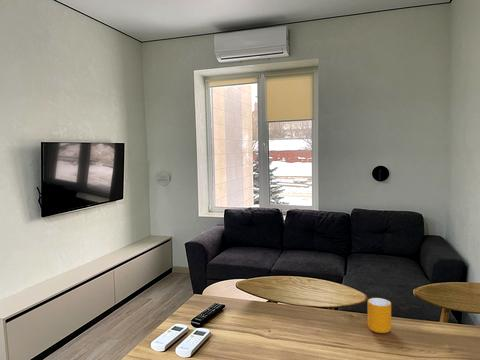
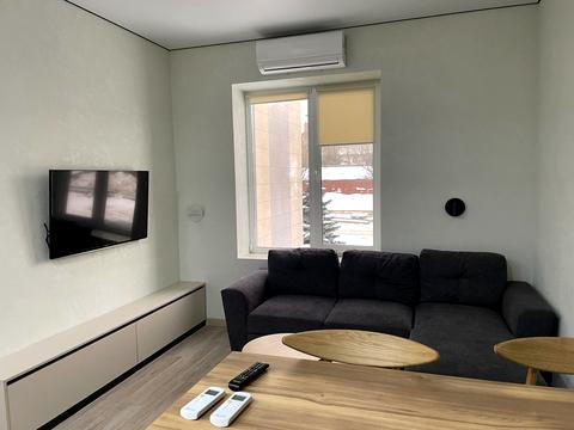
- mug (378, 313)
